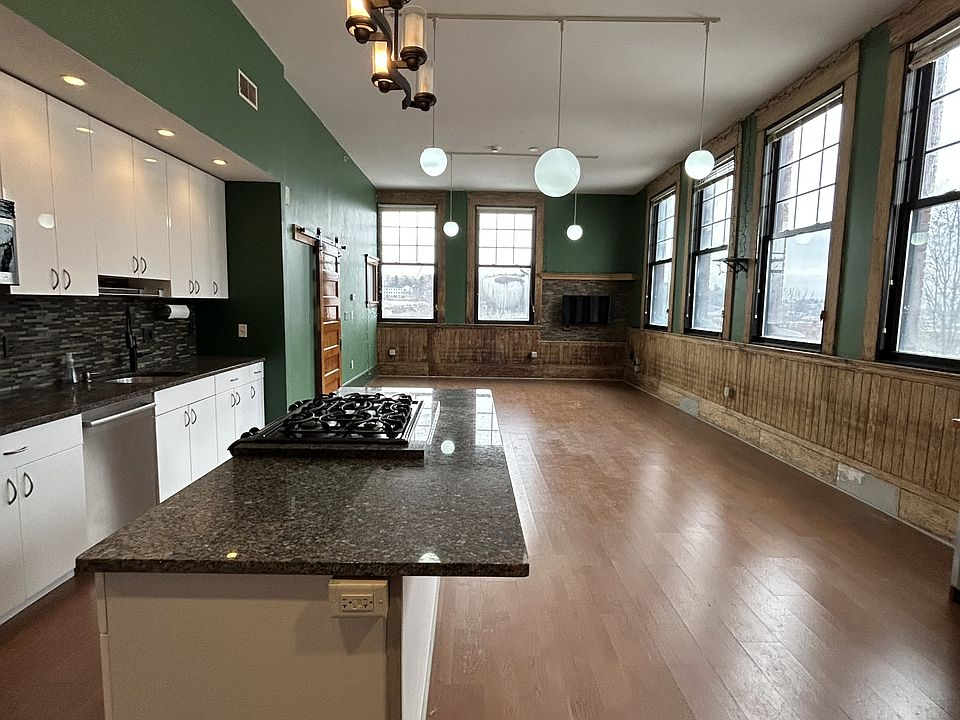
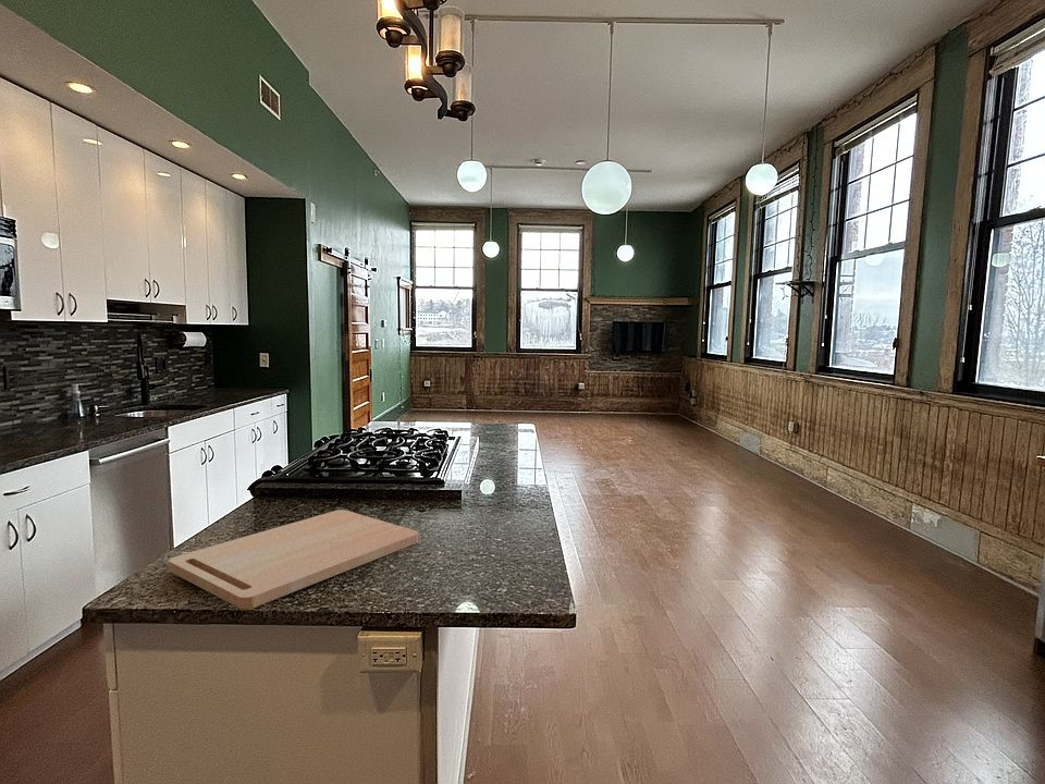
+ cutting board (303, 549)
